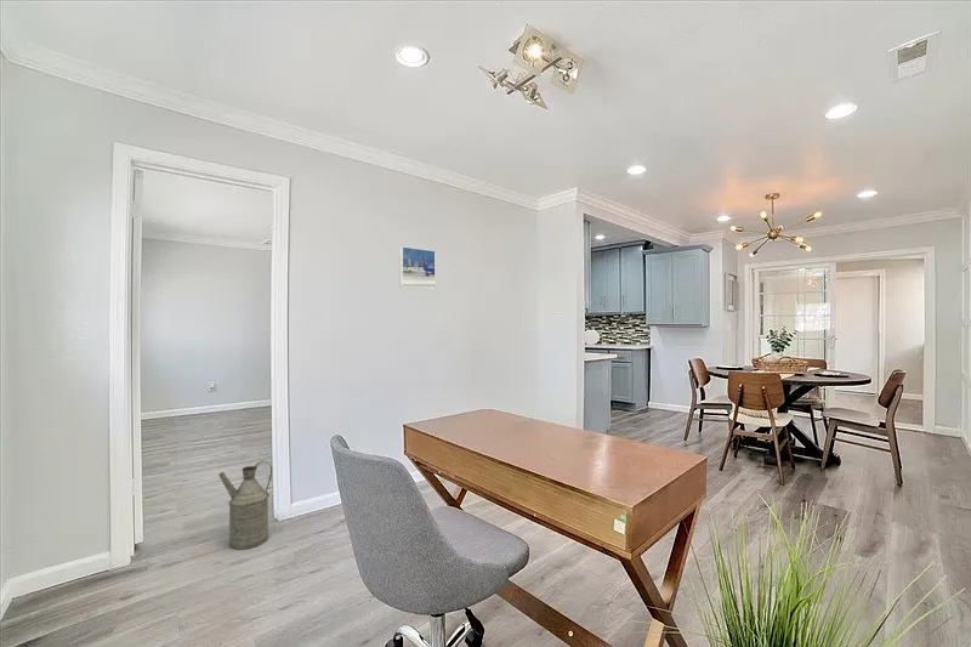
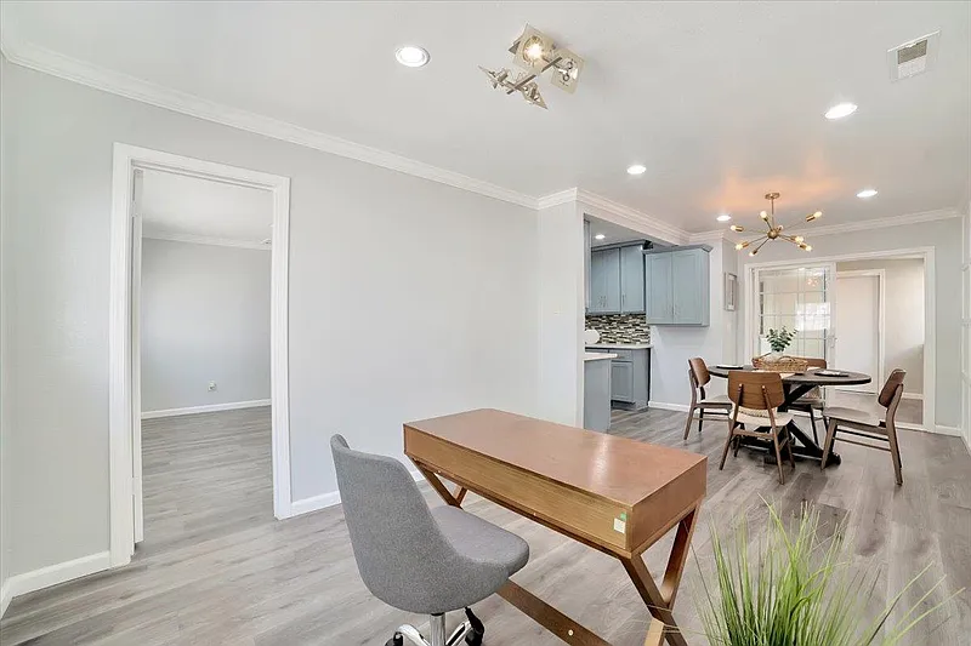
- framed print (418, 268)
- watering can (245, 503)
